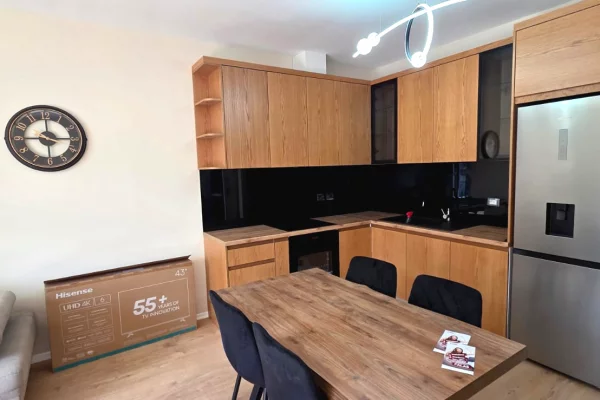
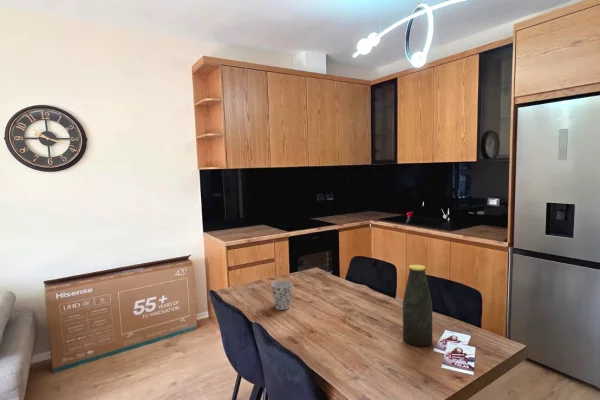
+ cup (282, 295)
+ bottle (417, 303)
